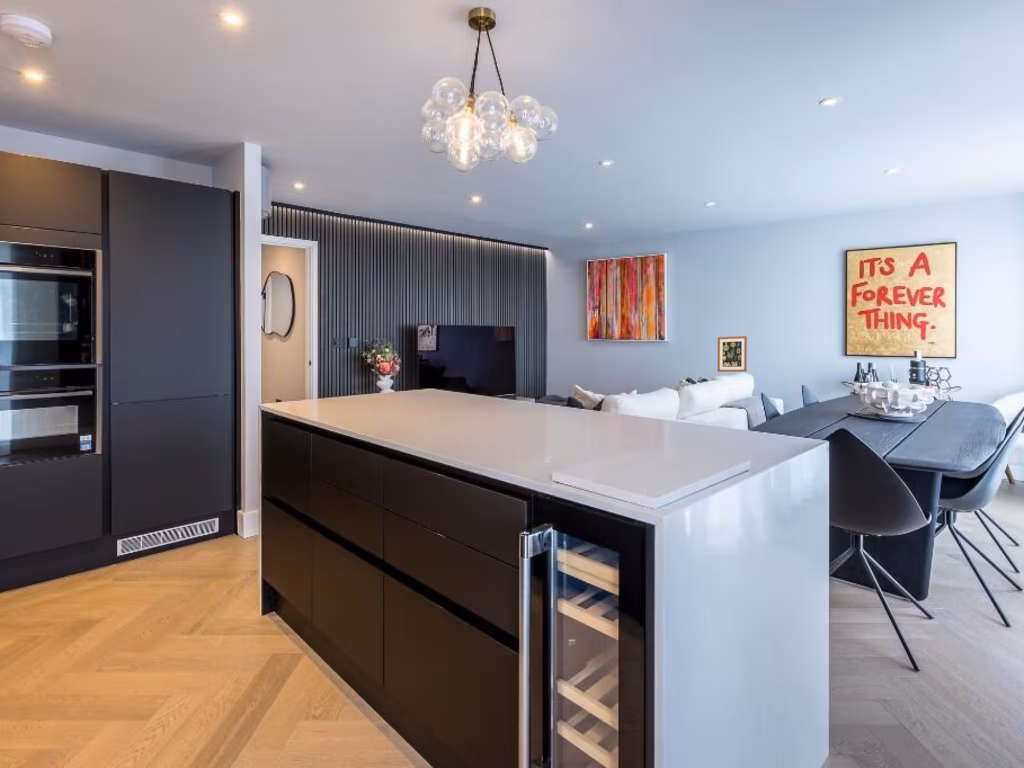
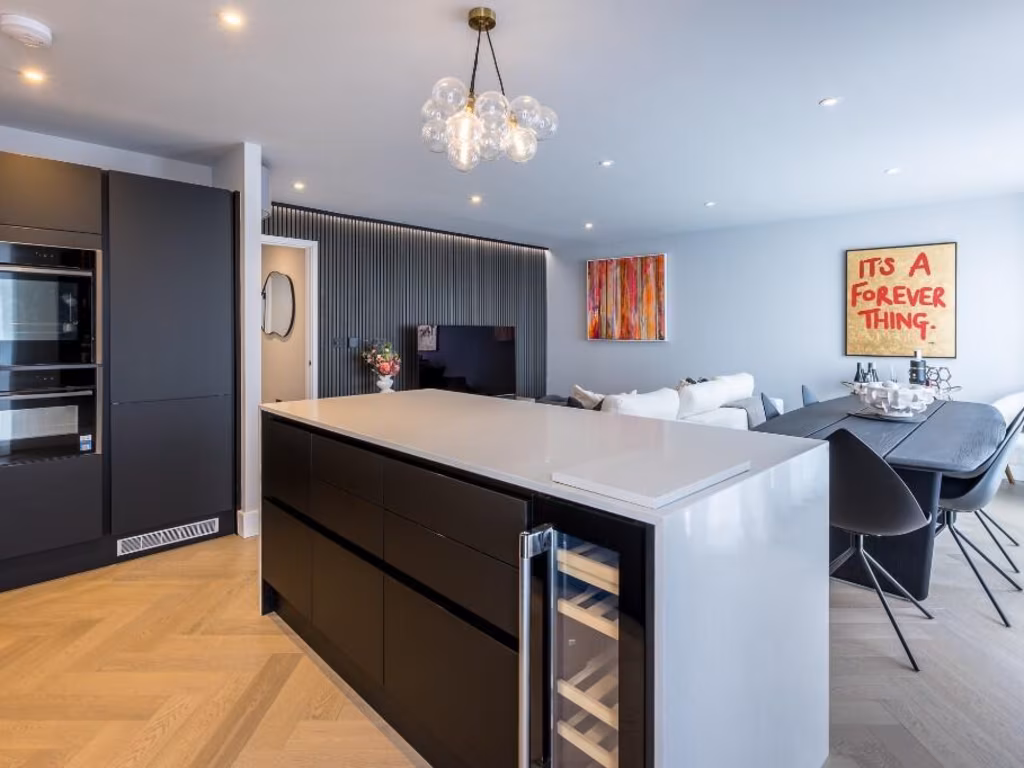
- wall art (731, 354)
